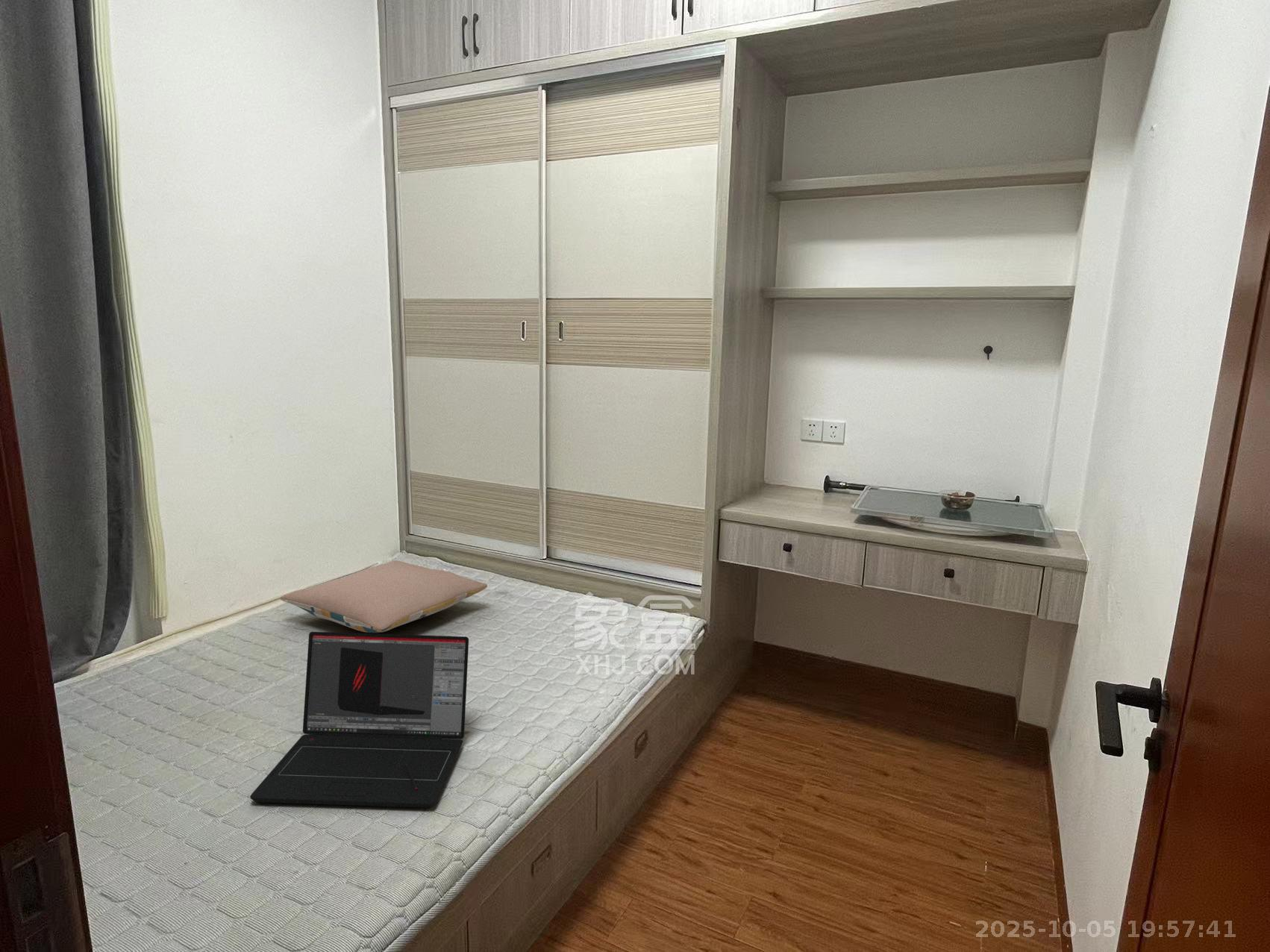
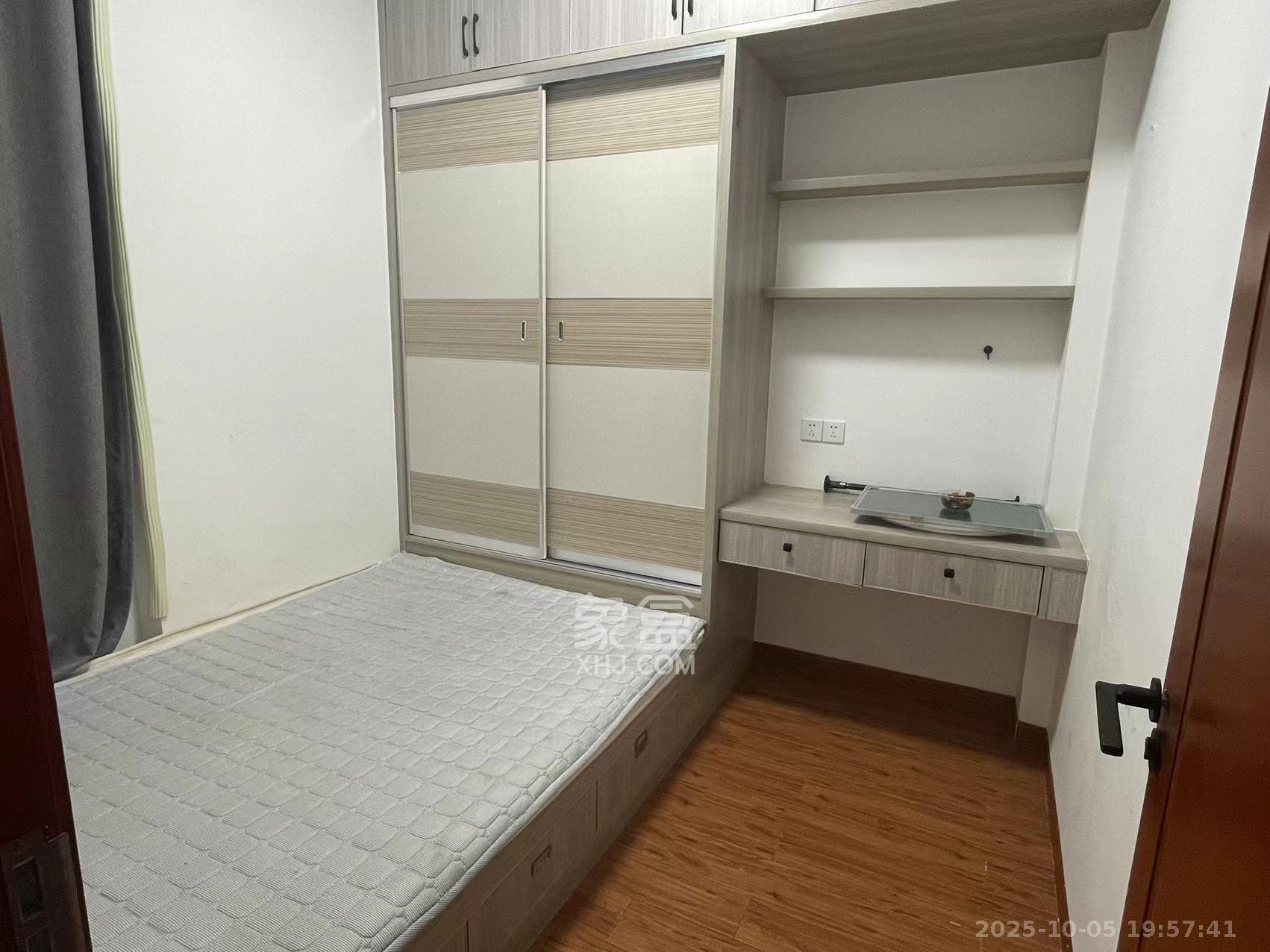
- laptop (367, 713)
- pillow (388, 595)
